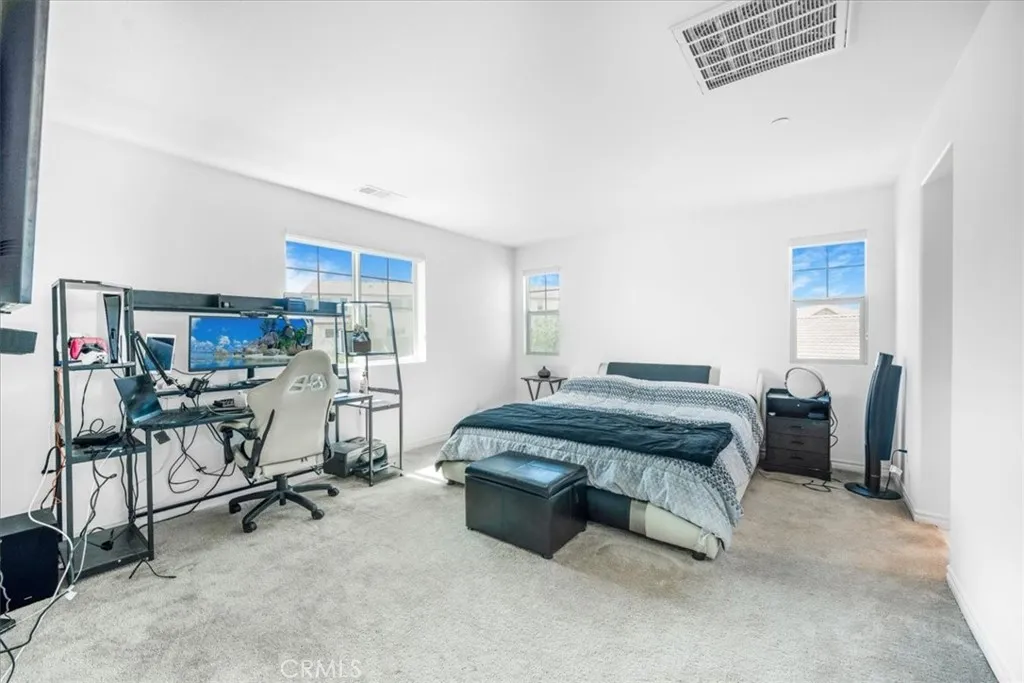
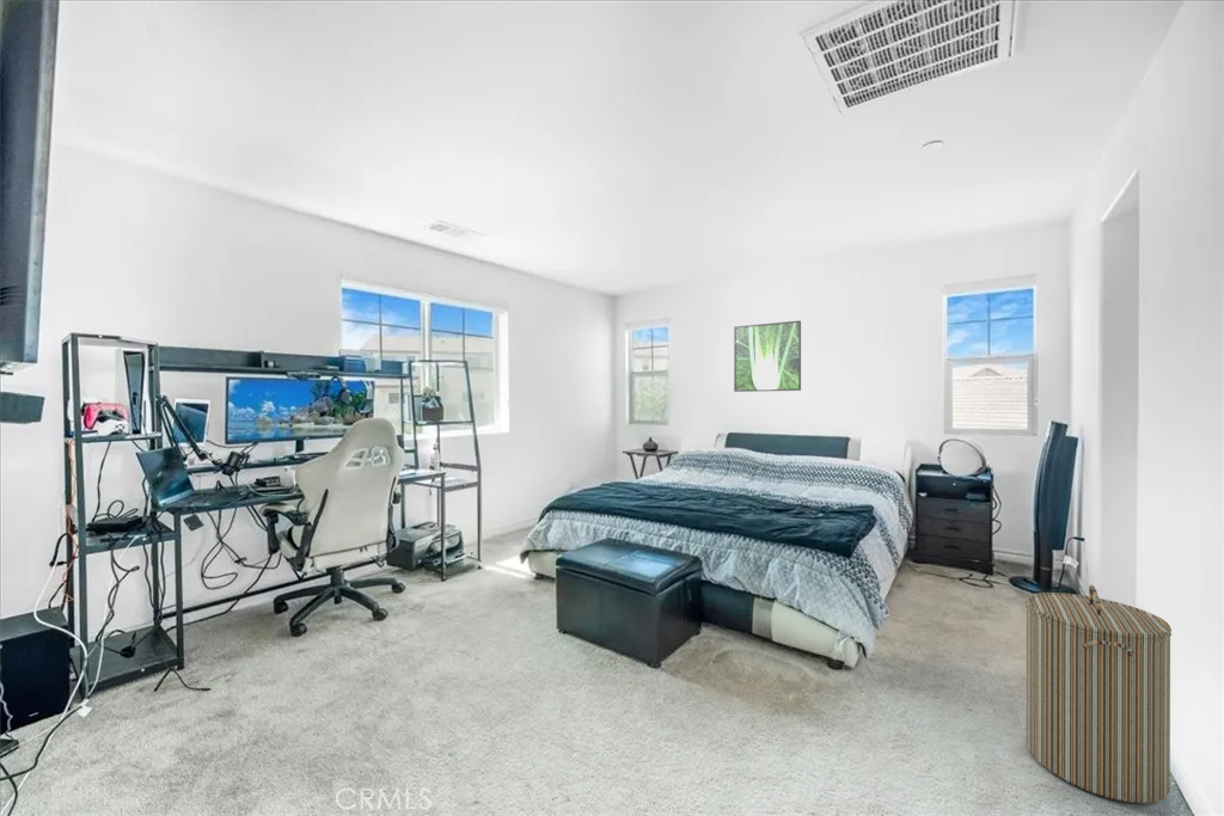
+ laundry hamper (1093, 675)
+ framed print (766, 357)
